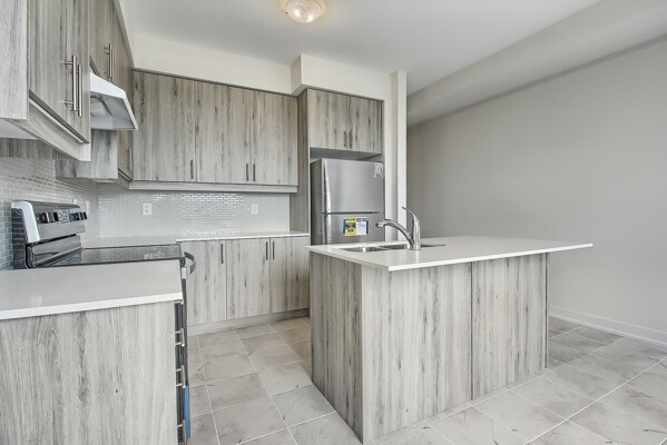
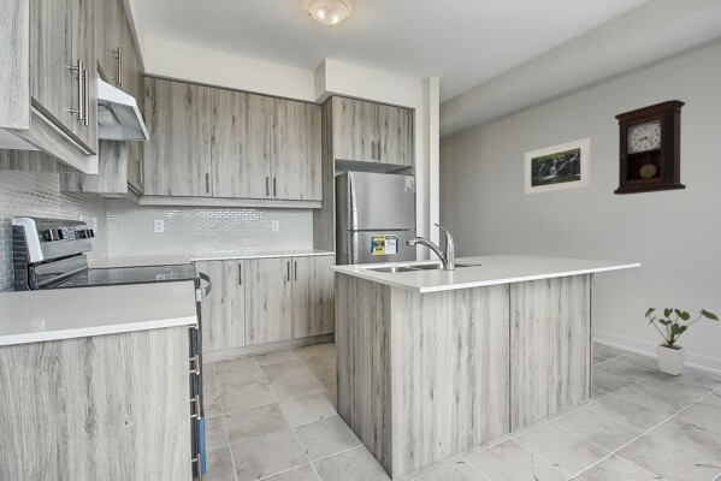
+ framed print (554, 168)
+ house plant (675, 339)
+ pendulum clock (645, 150)
